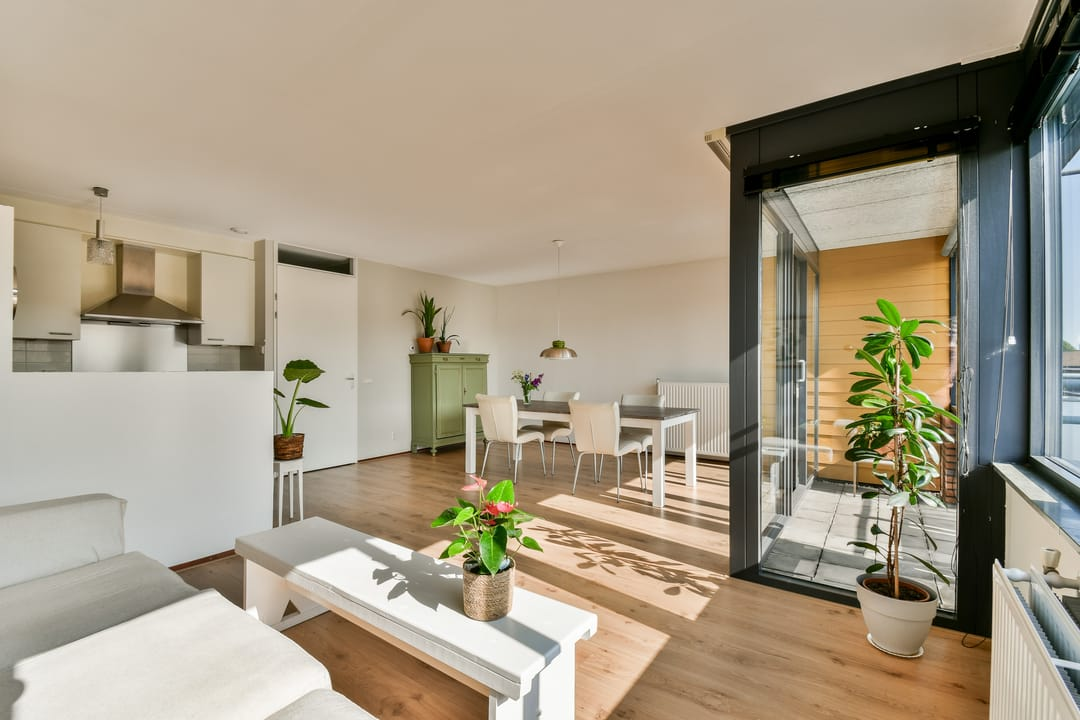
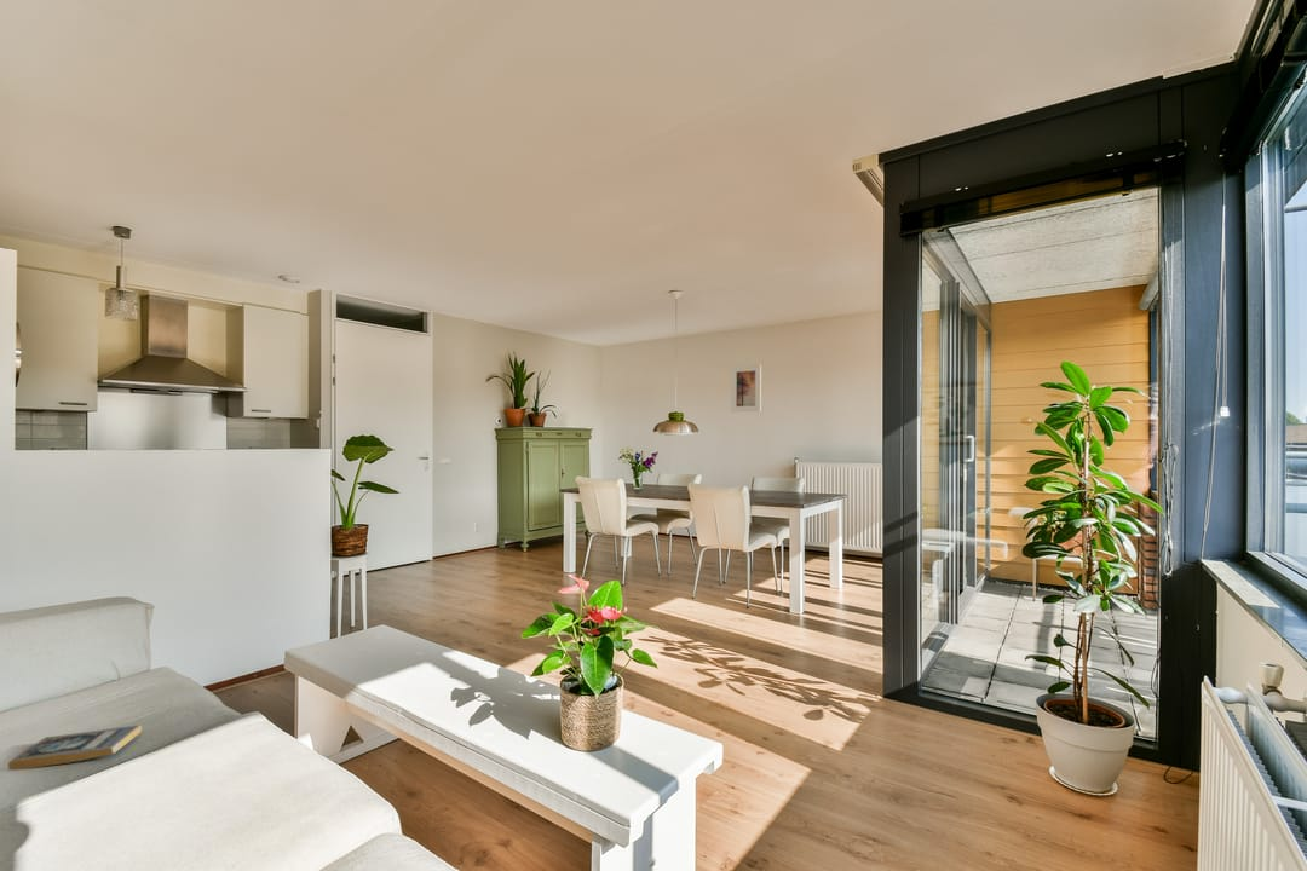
+ book (79, 745)
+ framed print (745, 388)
